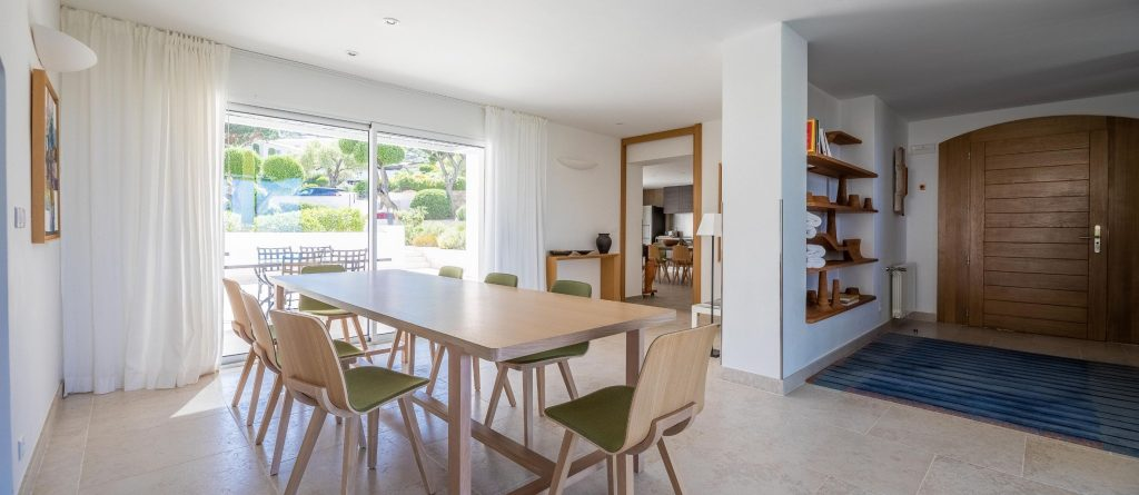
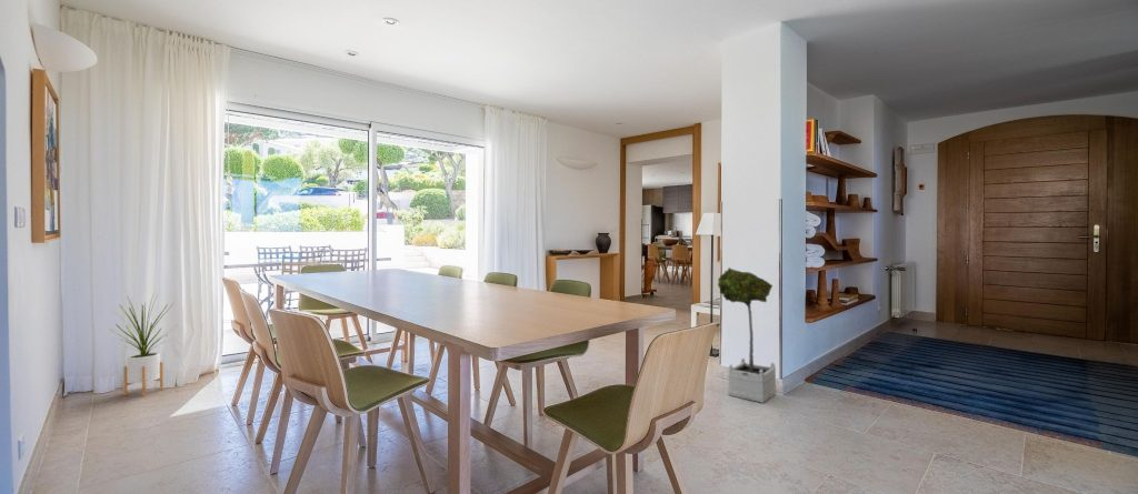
+ house plant (144, 343)
+ potted tree (749, 327)
